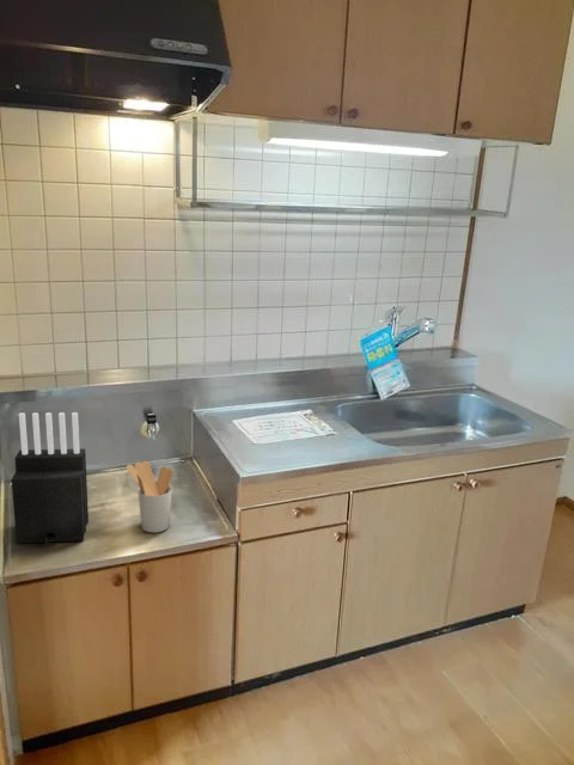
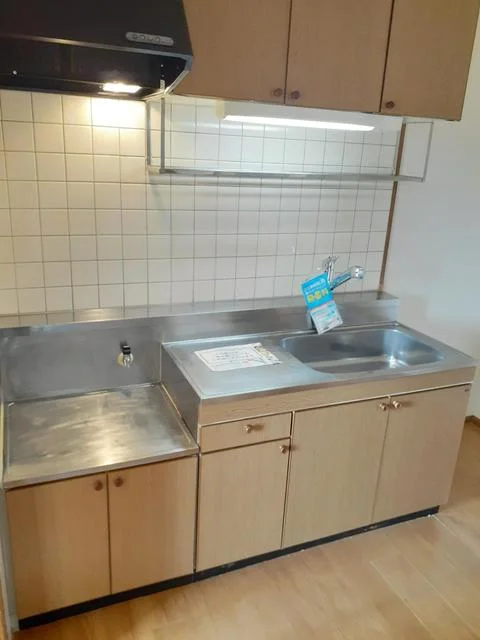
- knife block (49, 477)
- utensil holder (149, 495)
